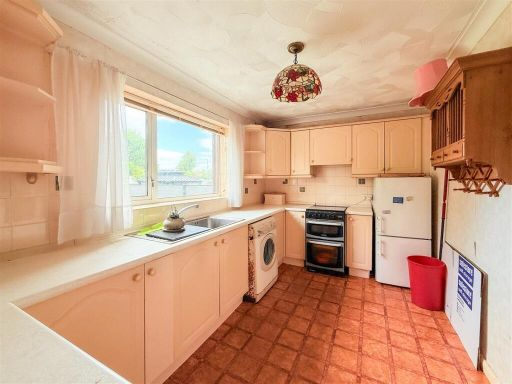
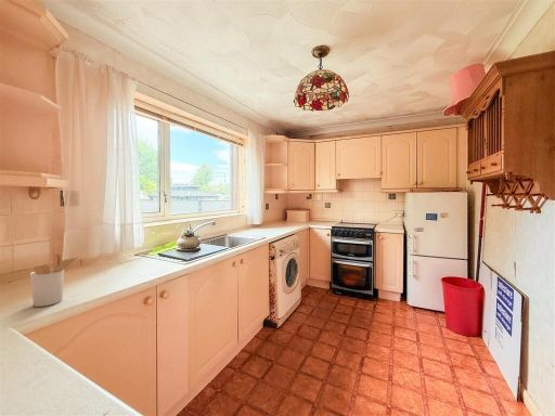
+ utensil holder (55, 278)
